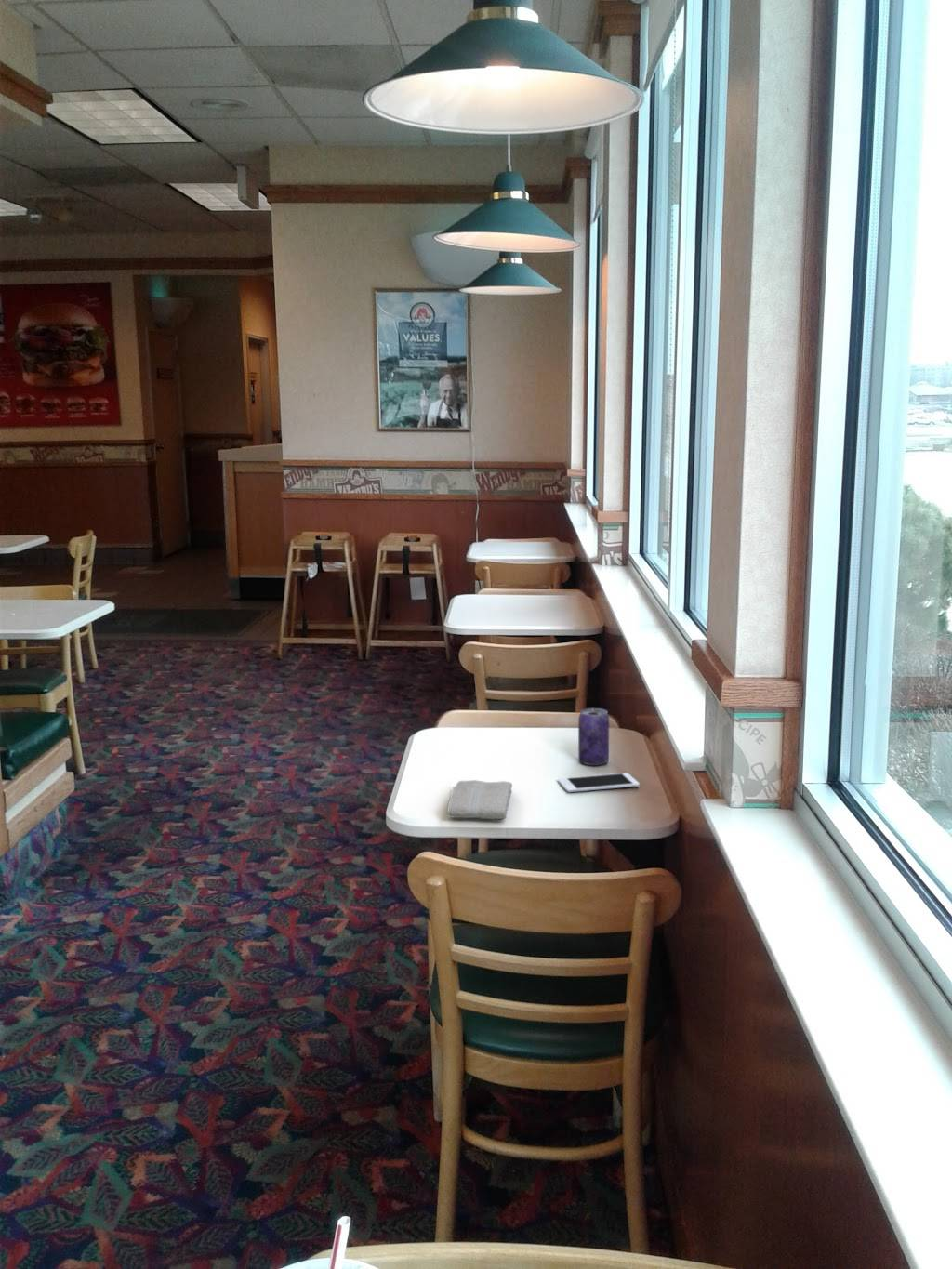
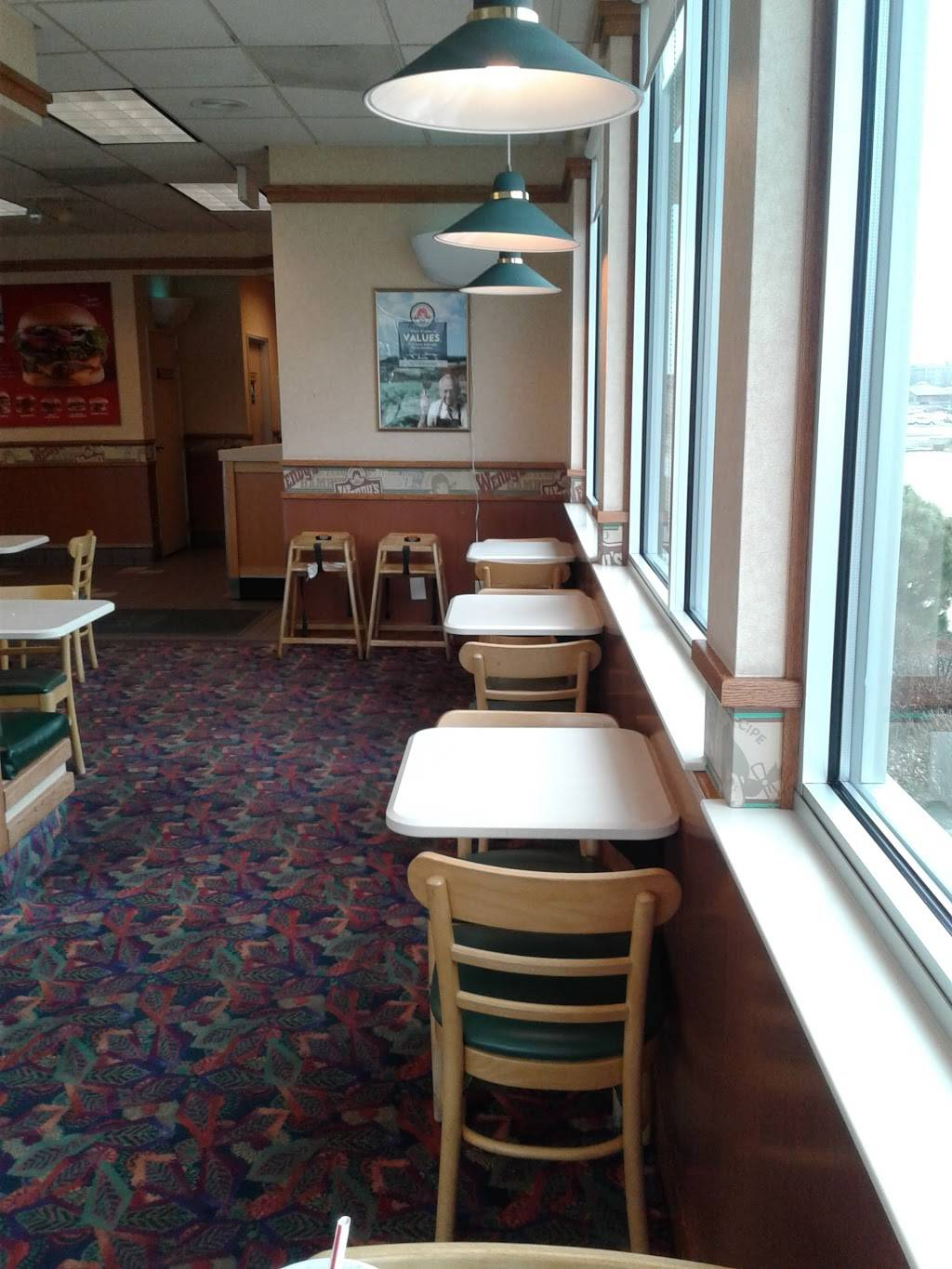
- washcloth (481, 798)
- beverage can (593, 735)
- cell phone (598, 782)
